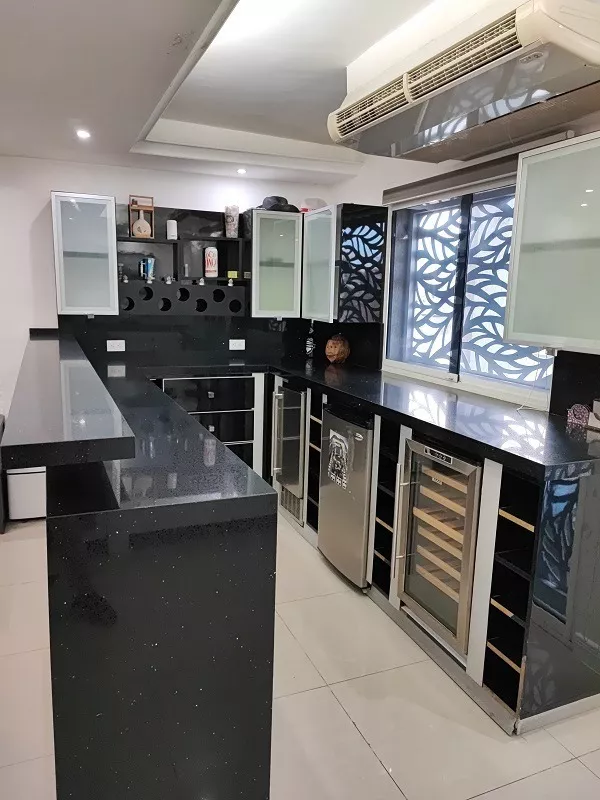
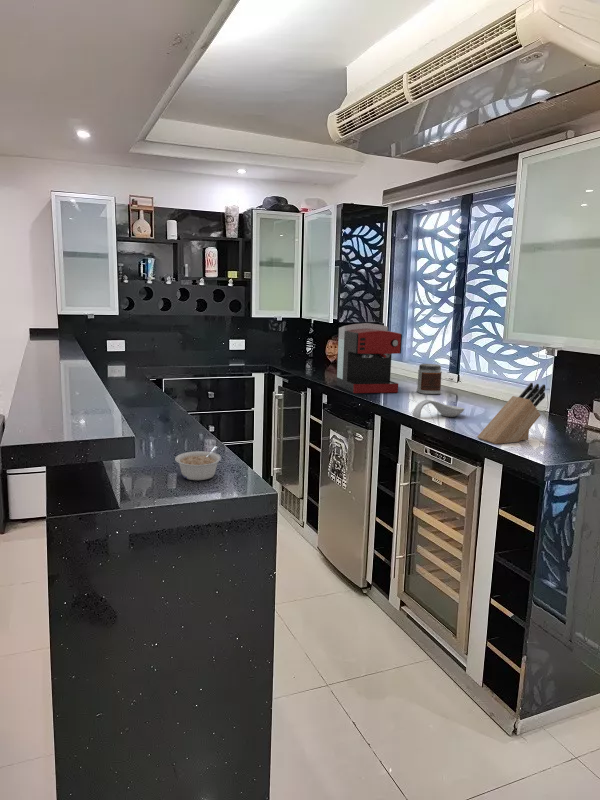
+ jar (429, 378)
+ spoon rest (439, 408)
+ coffee maker (371, 357)
+ knife block (514, 411)
+ legume (198, 464)
